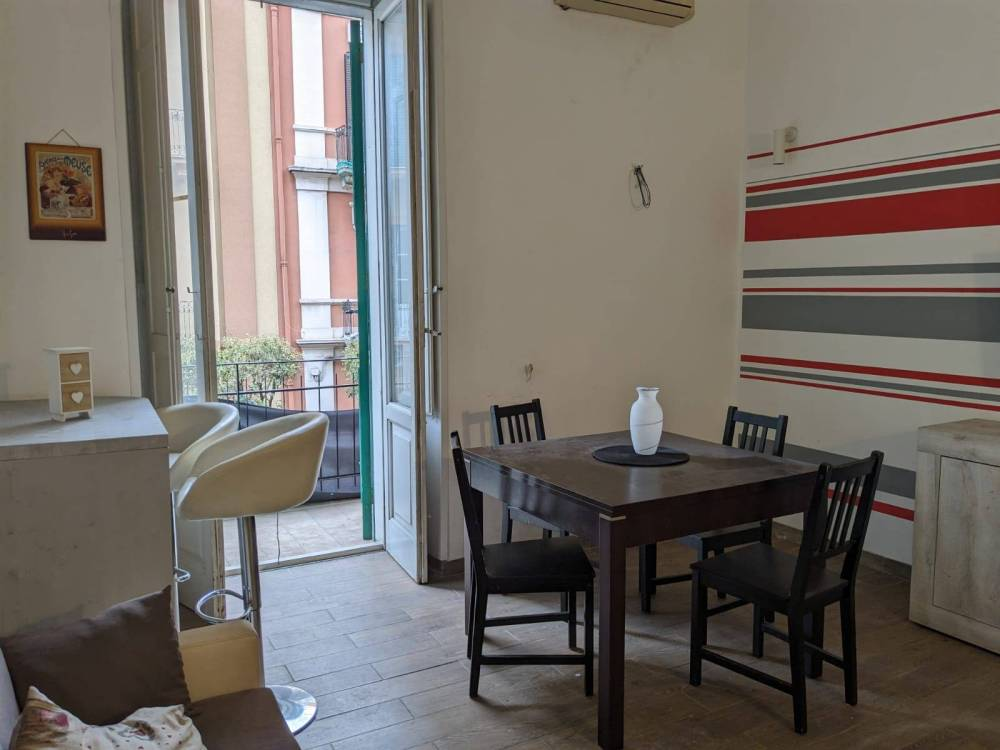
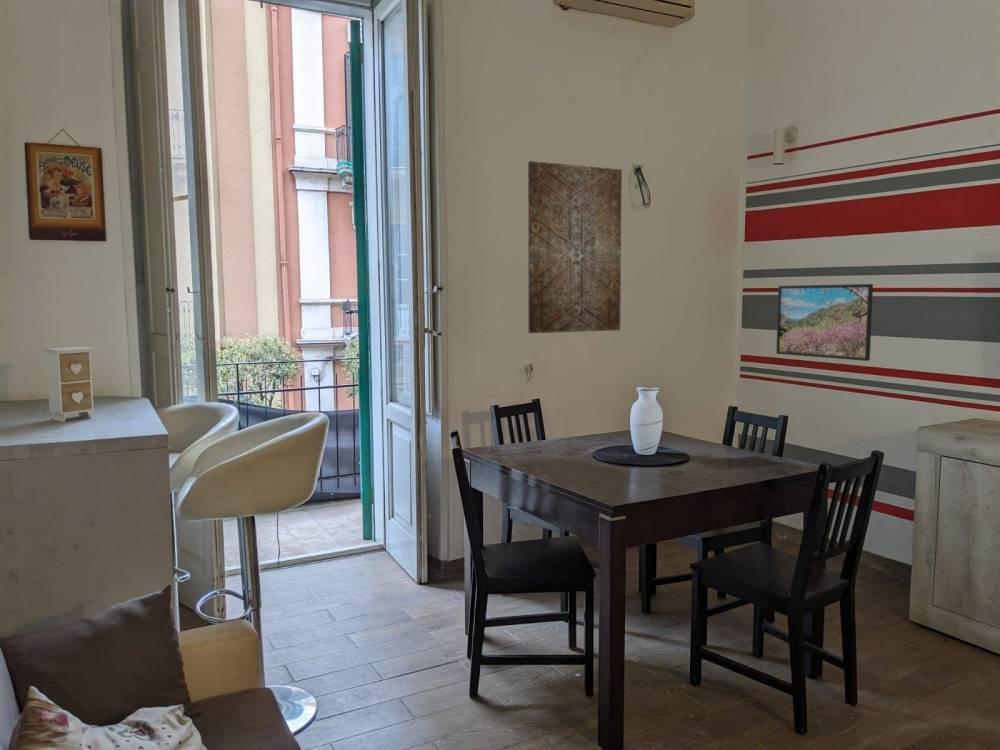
+ wall art (575, 249)
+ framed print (821, 321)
